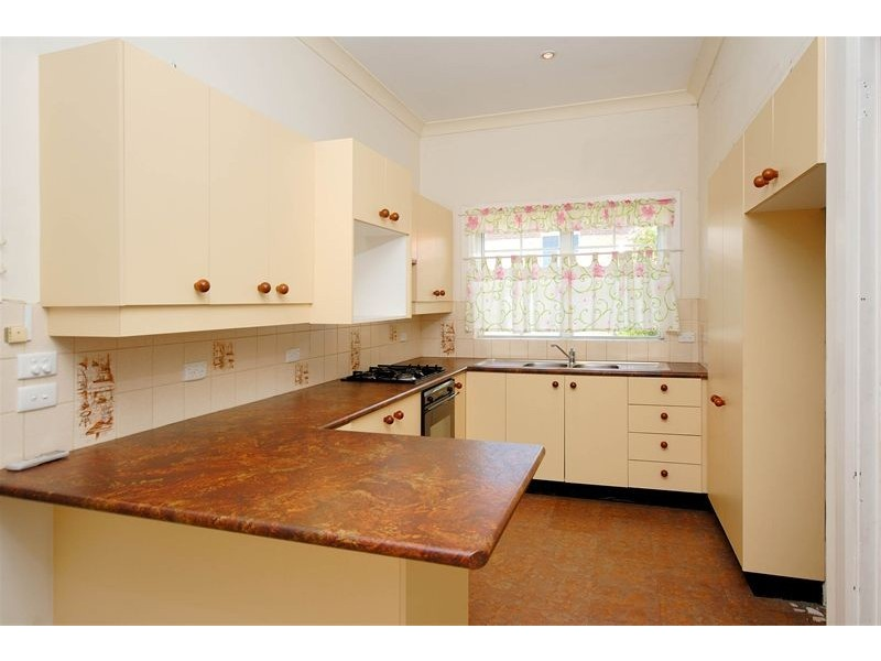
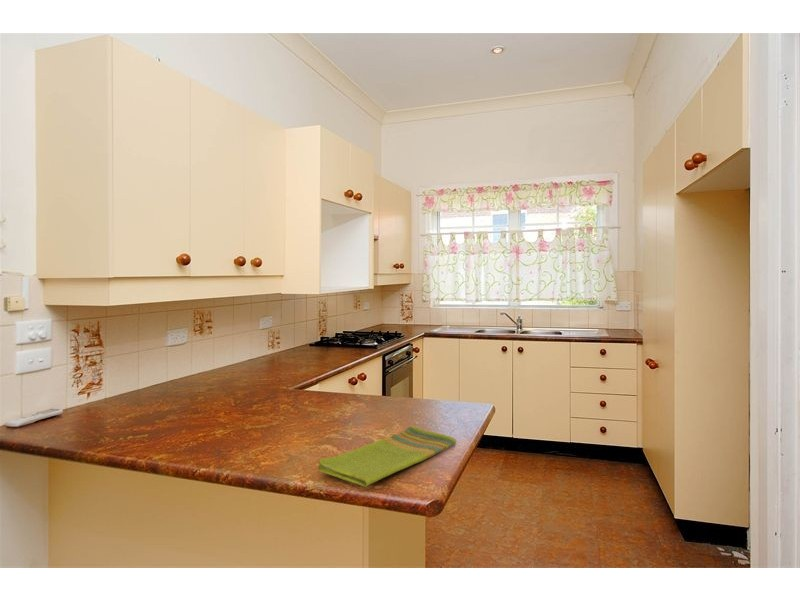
+ dish towel (392, 451)
